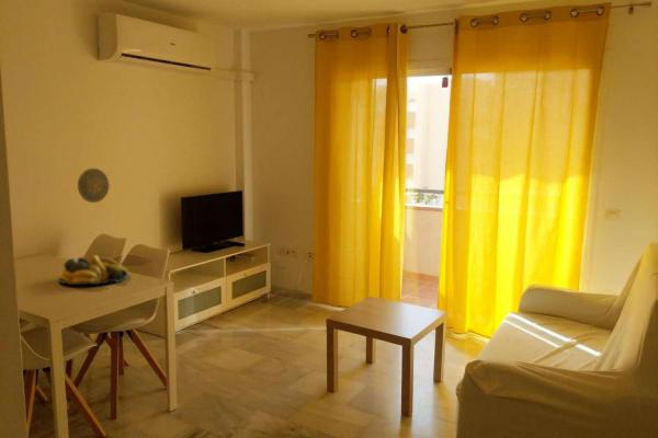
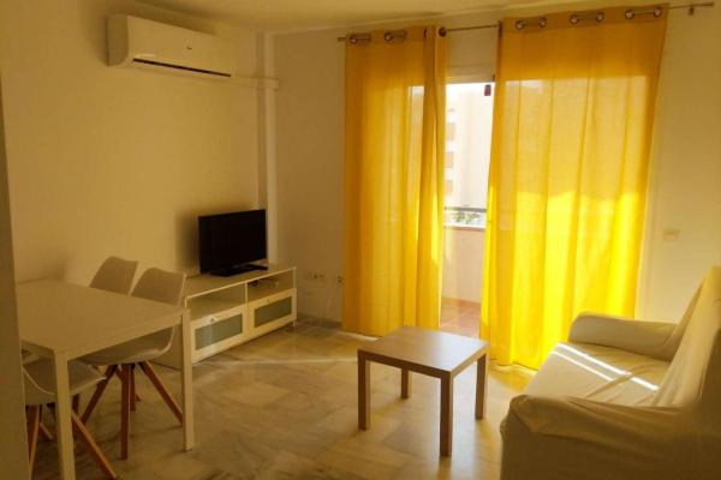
- decorative plate (94, 185)
- fruit bowl (93, 267)
